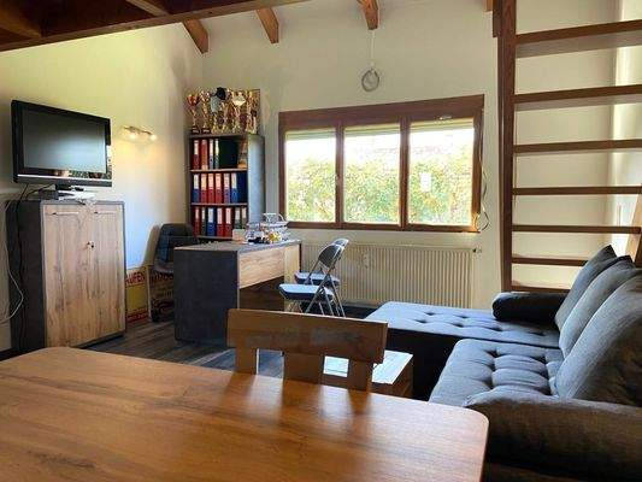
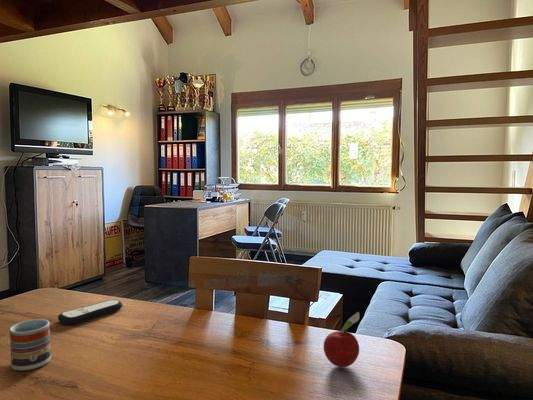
+ fruit (342, 339)
+ cup (26, 342)
+ remote control (92, 310)
